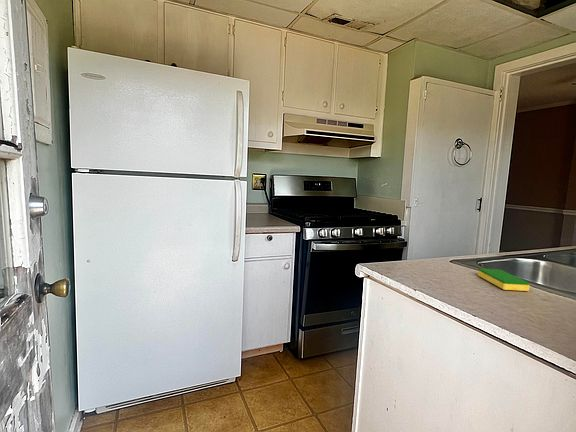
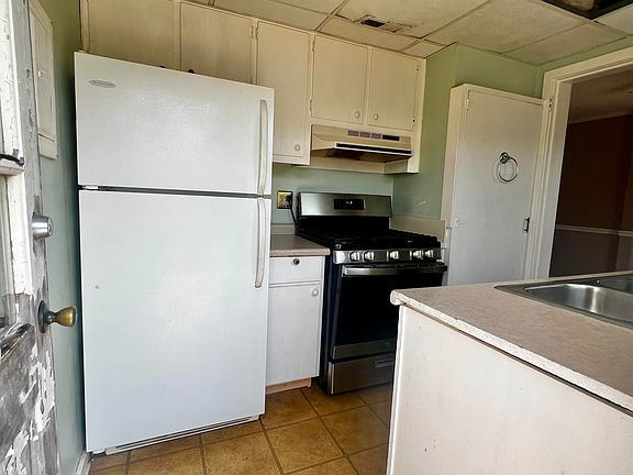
- dish sponge (502, 278)
